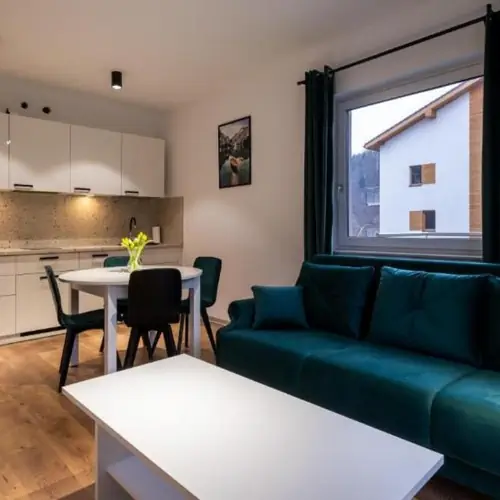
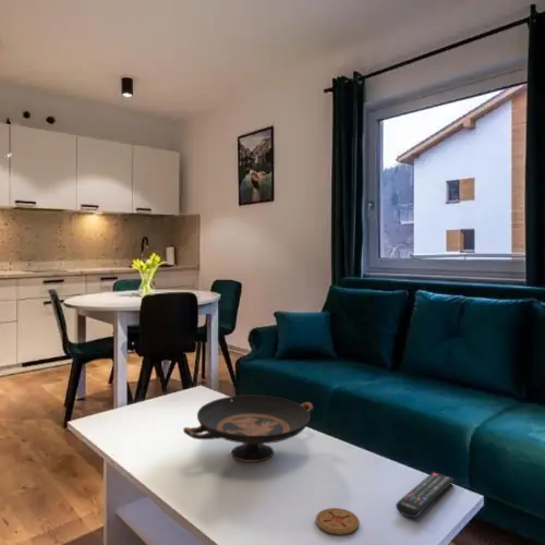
+ remote control (426, 493)
+ coaster (337, 520)
+ decorative bowl (253, 432)
